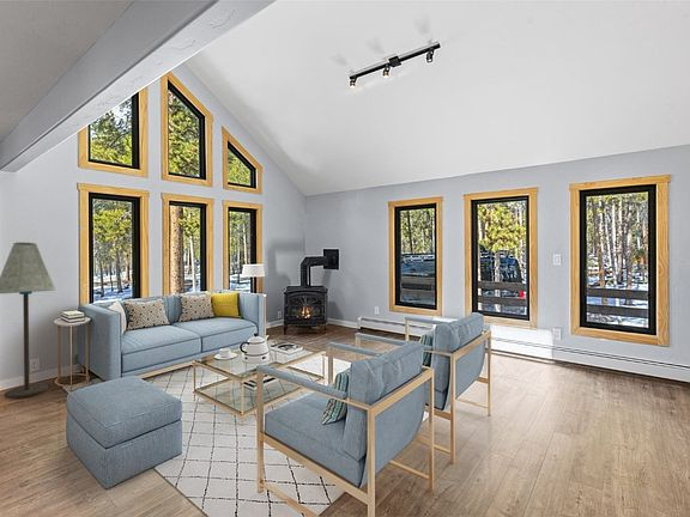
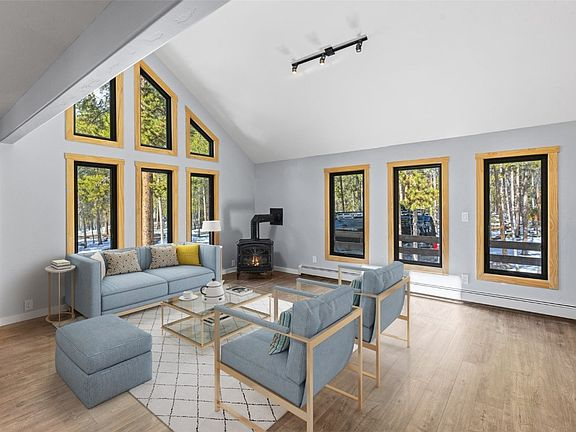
- floor lamp (25, 316)
